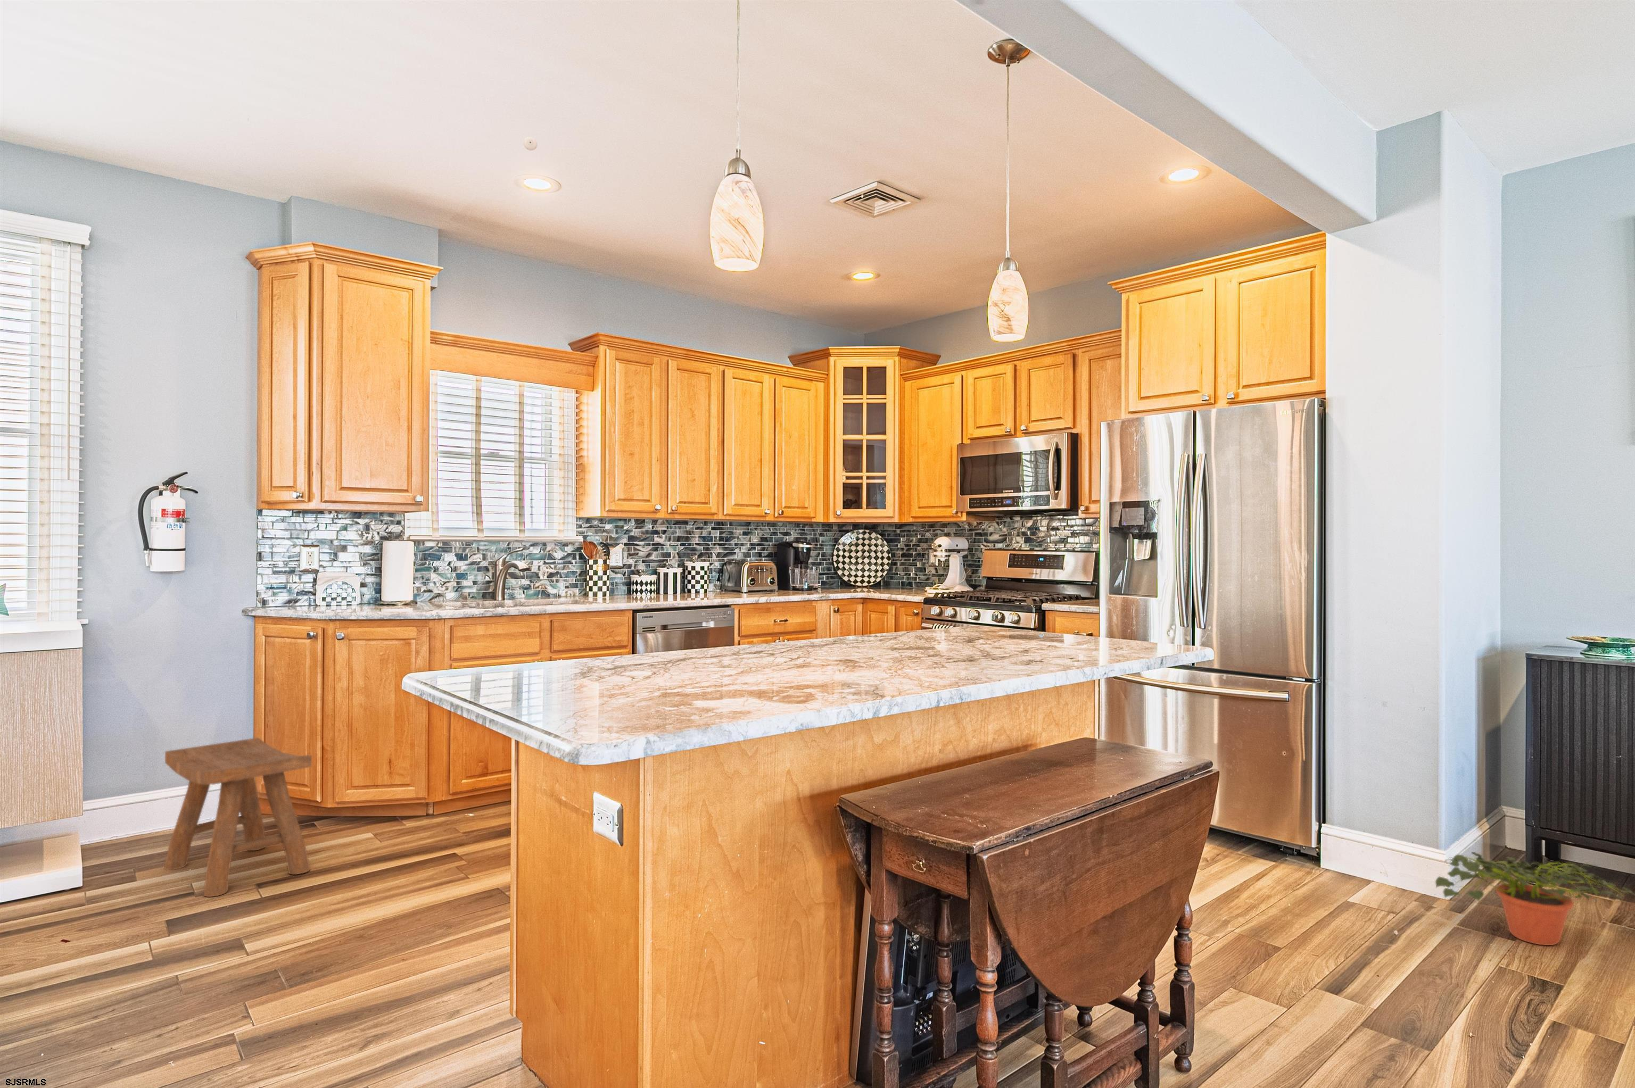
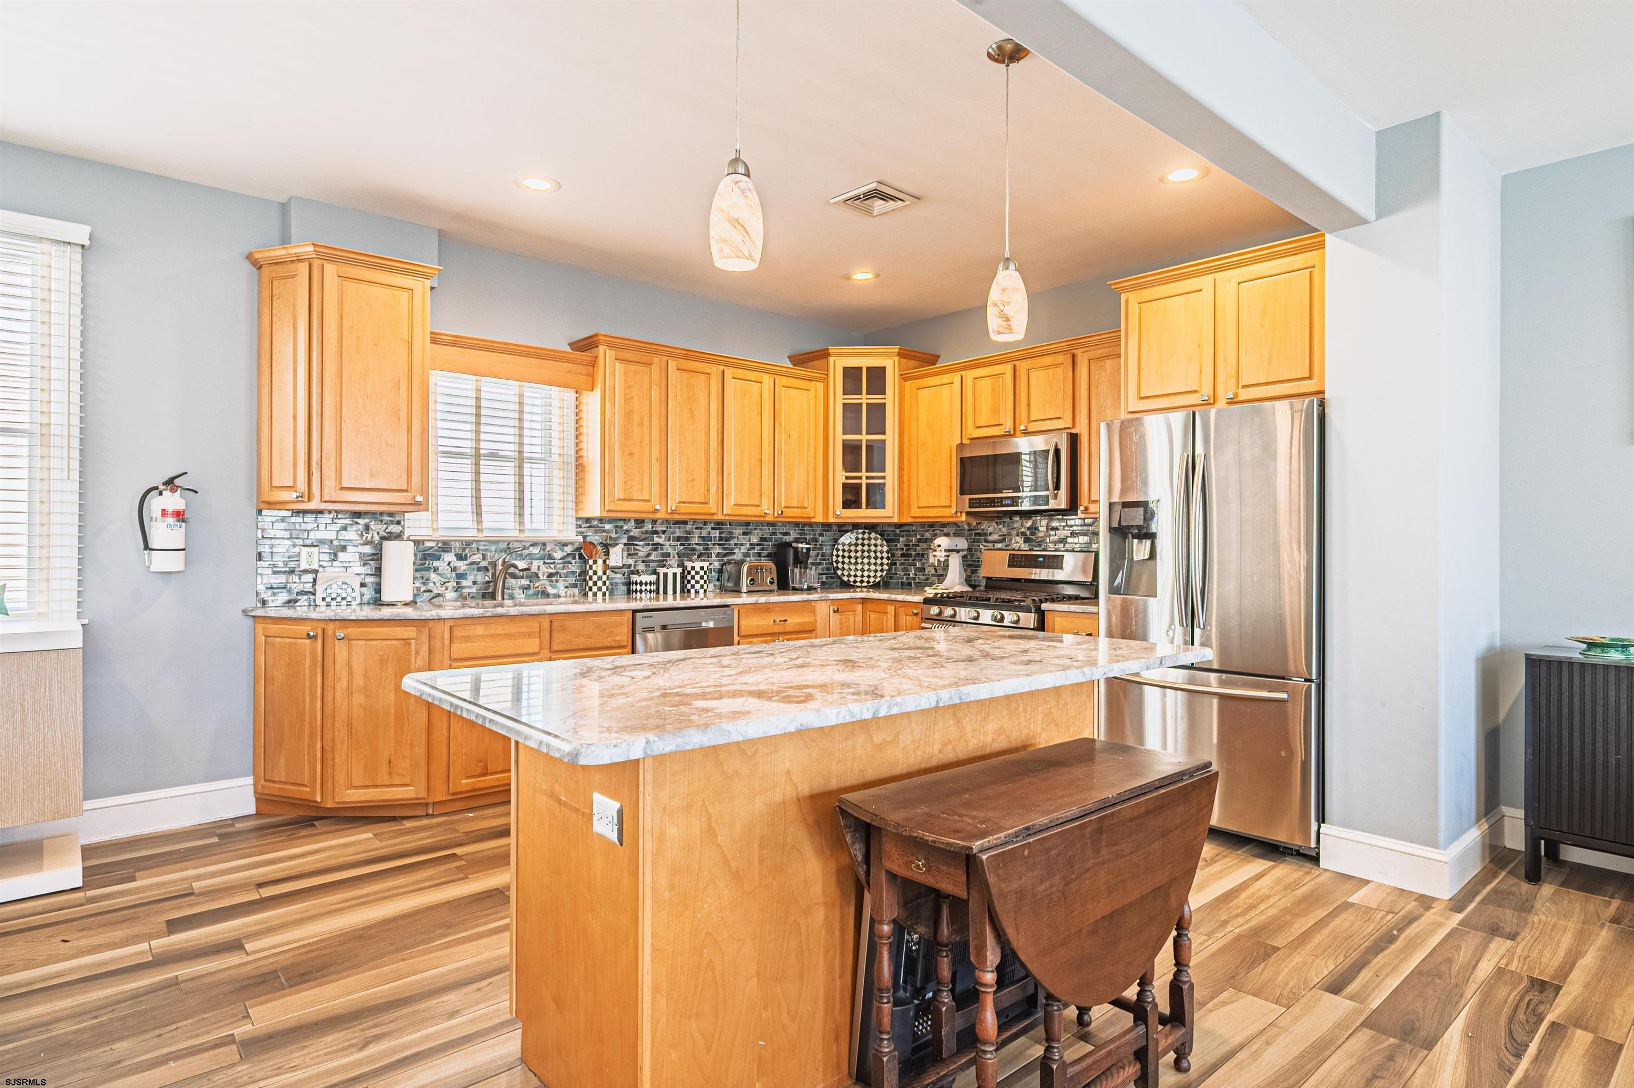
- smoke detector (530, 144)
- stool (237, 811)
- potted plant (1521, 890)
